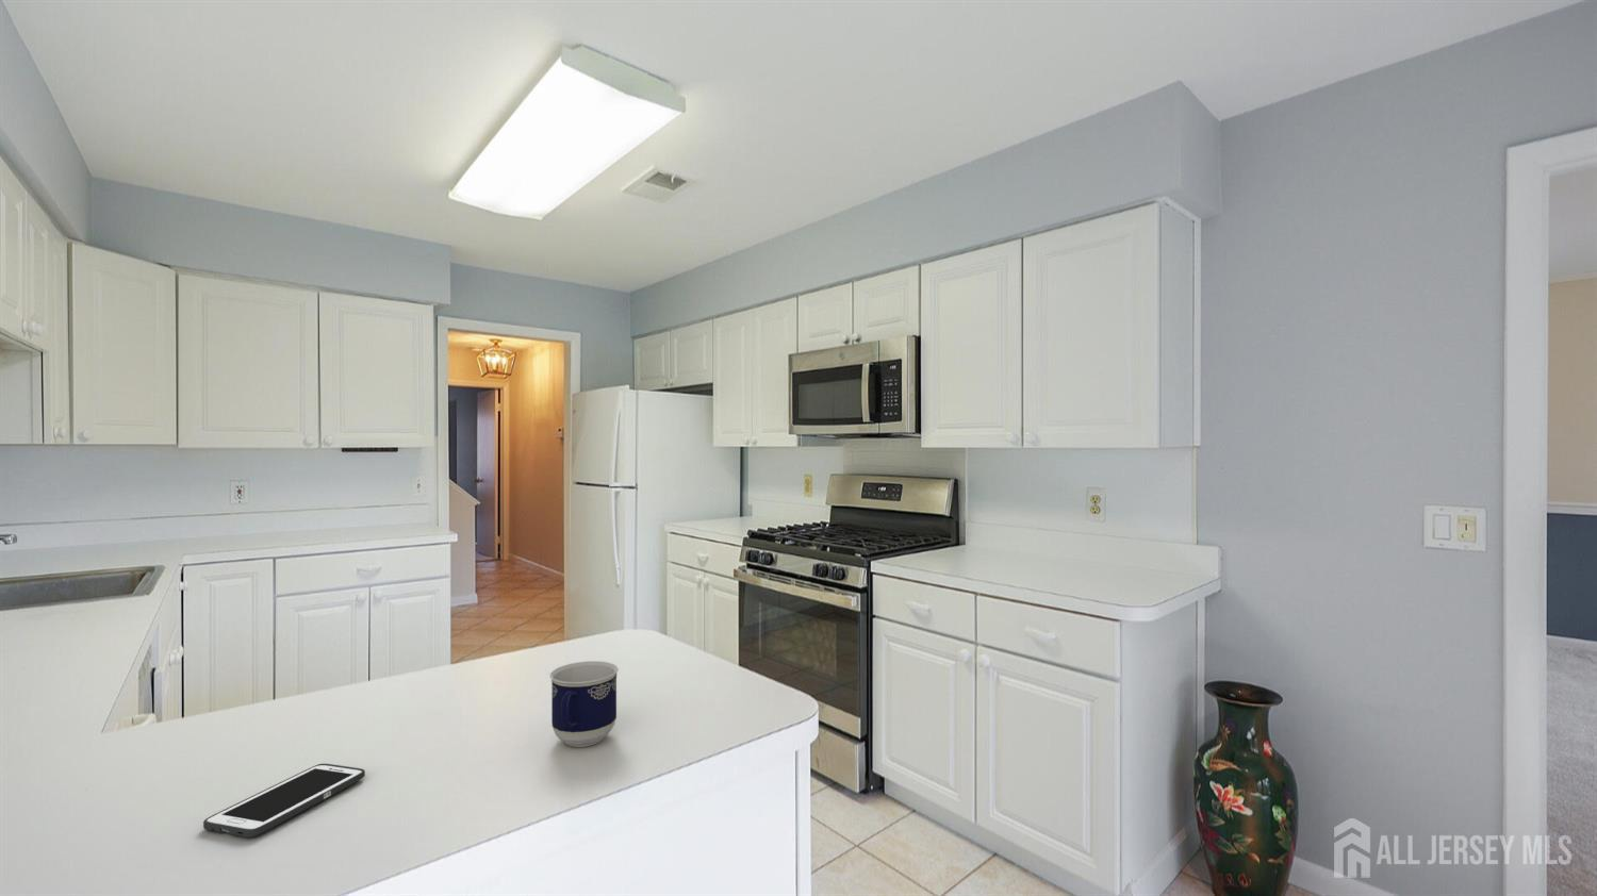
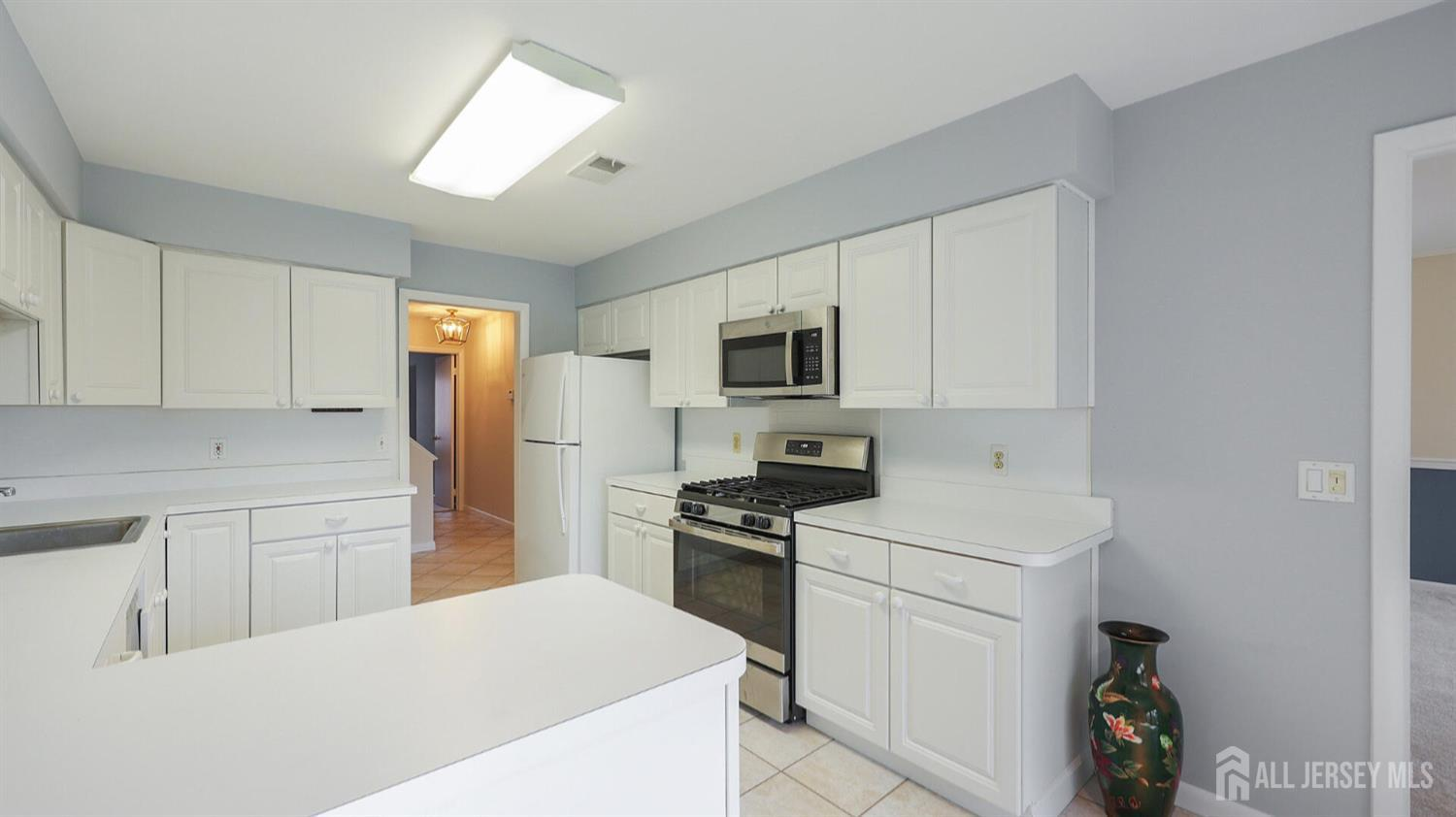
- cell phone (290, 797)
- cup (580, 708)
